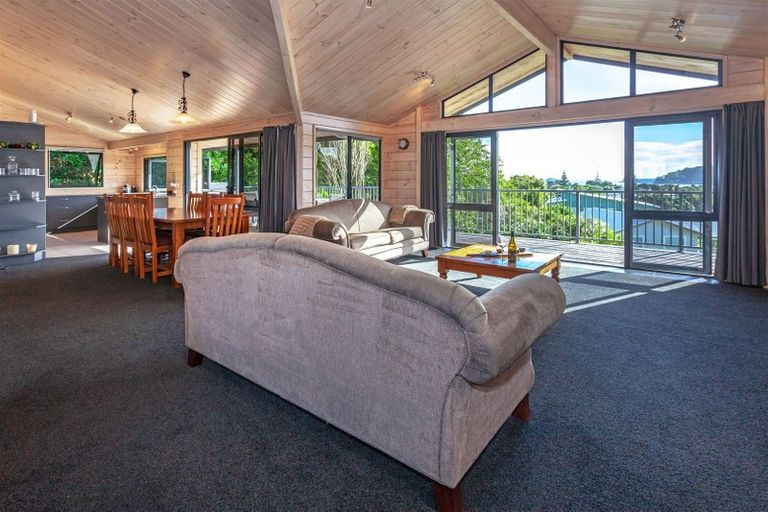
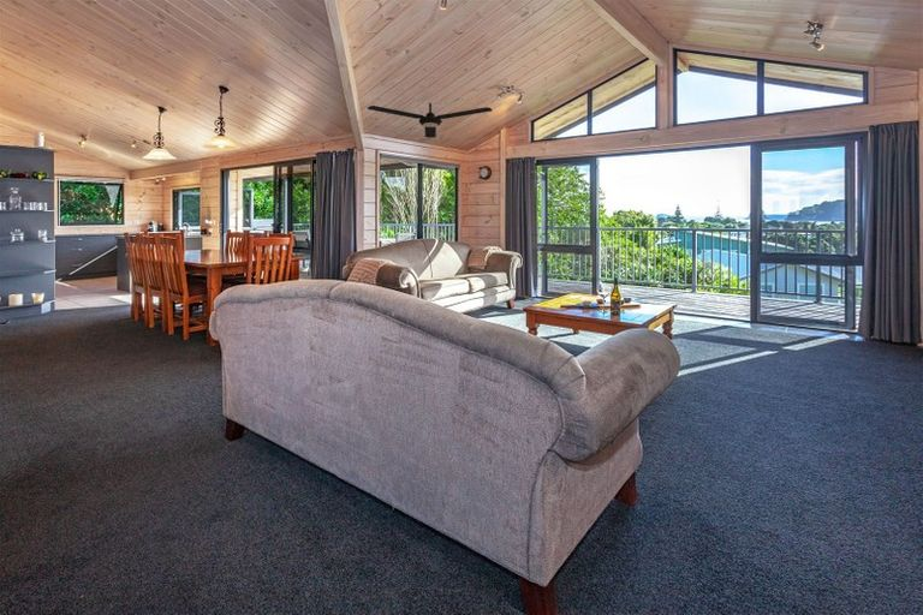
+ ceiling fan (430, 119)
